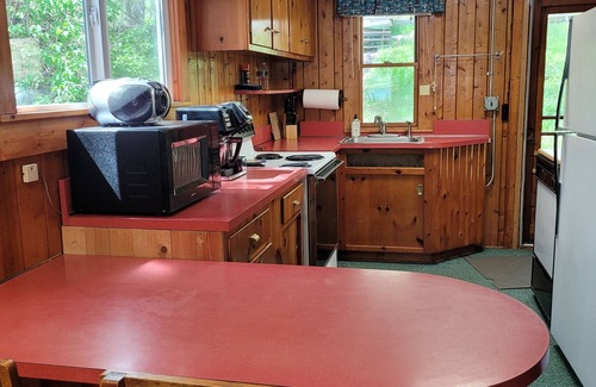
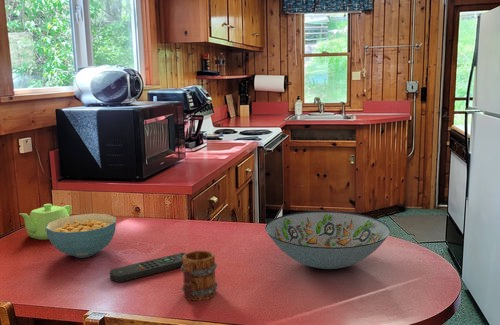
+ decorative bowl (326, 245)
+ teapot (47, 220)
+ remote control (153, 266)
+ cereal bowl (83, 238)
+ mug (196, 275)
